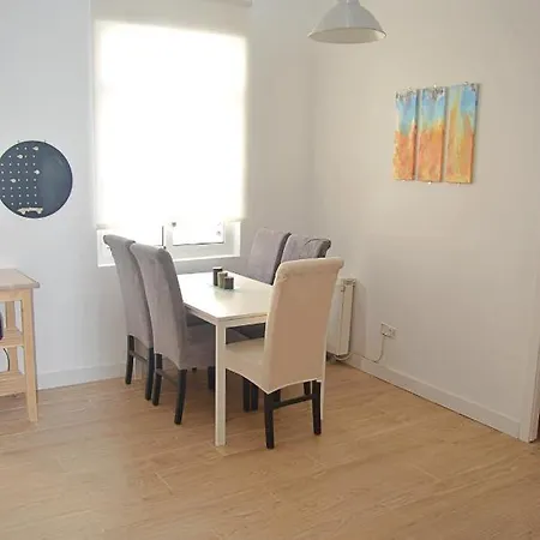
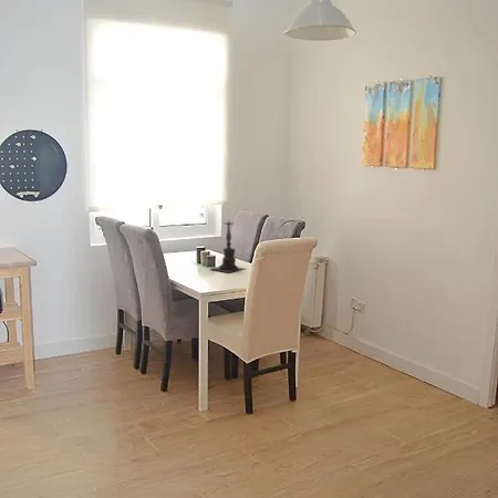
+ candle holder (228, 242)
